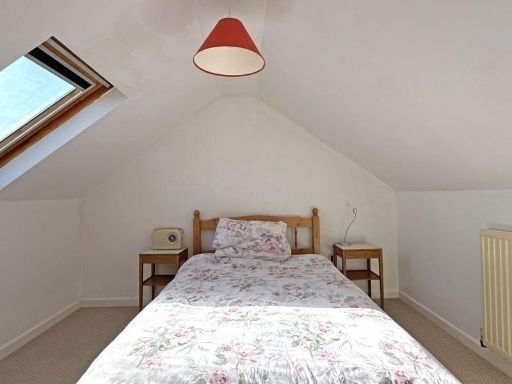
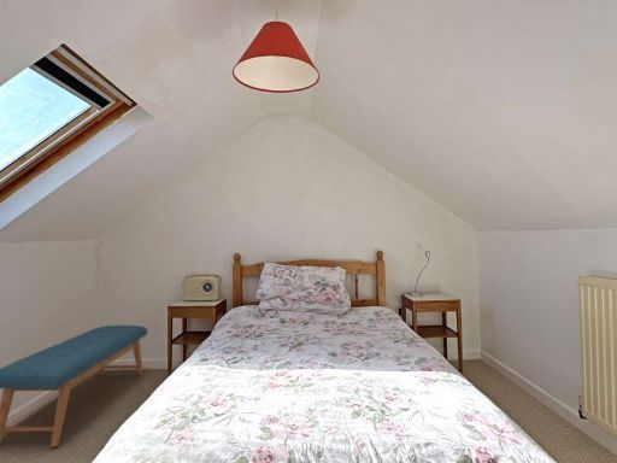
+ bench (83, 371)
